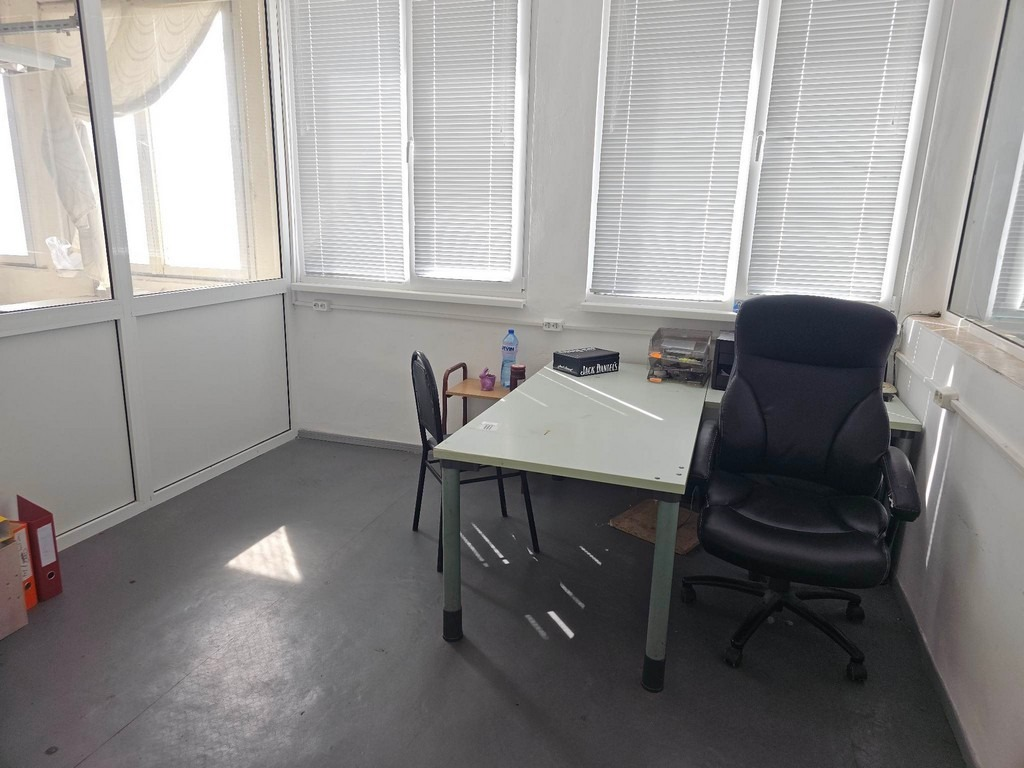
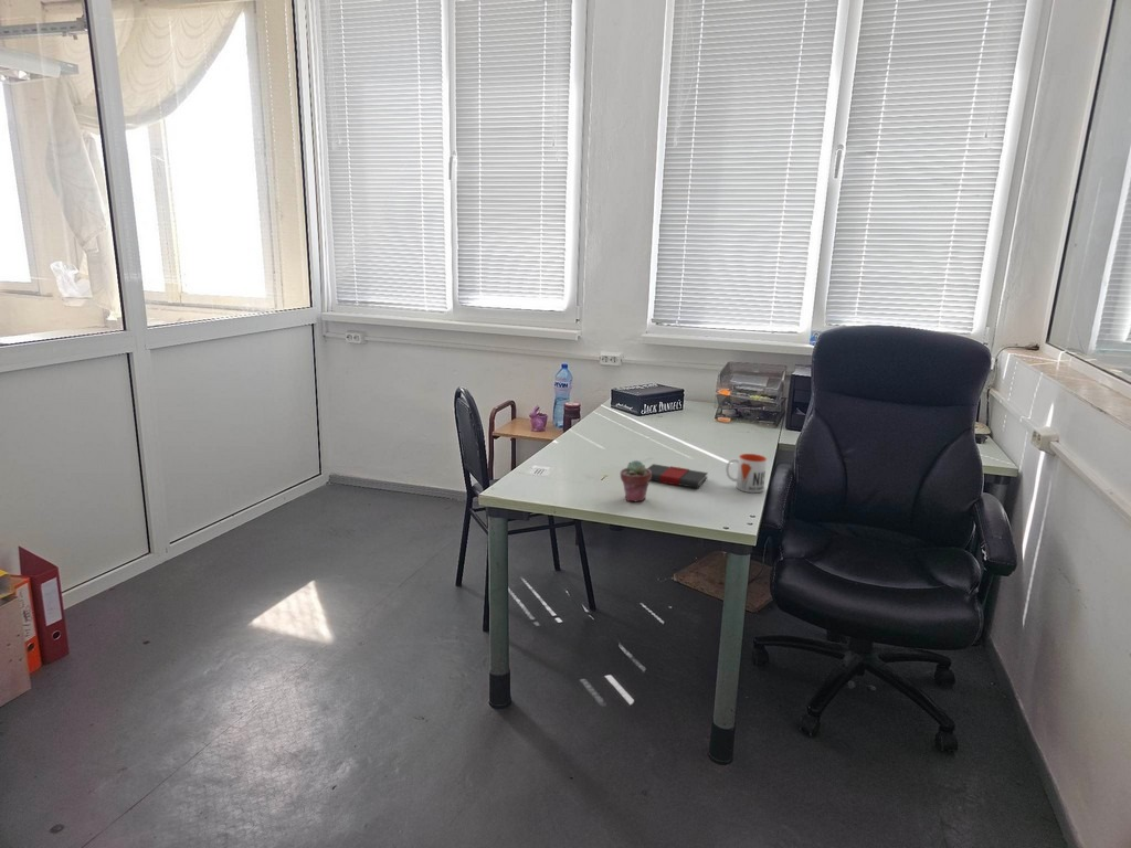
+ book (674, 475)
+ potted succulent (635, 479)
+ mug (744, 471)
